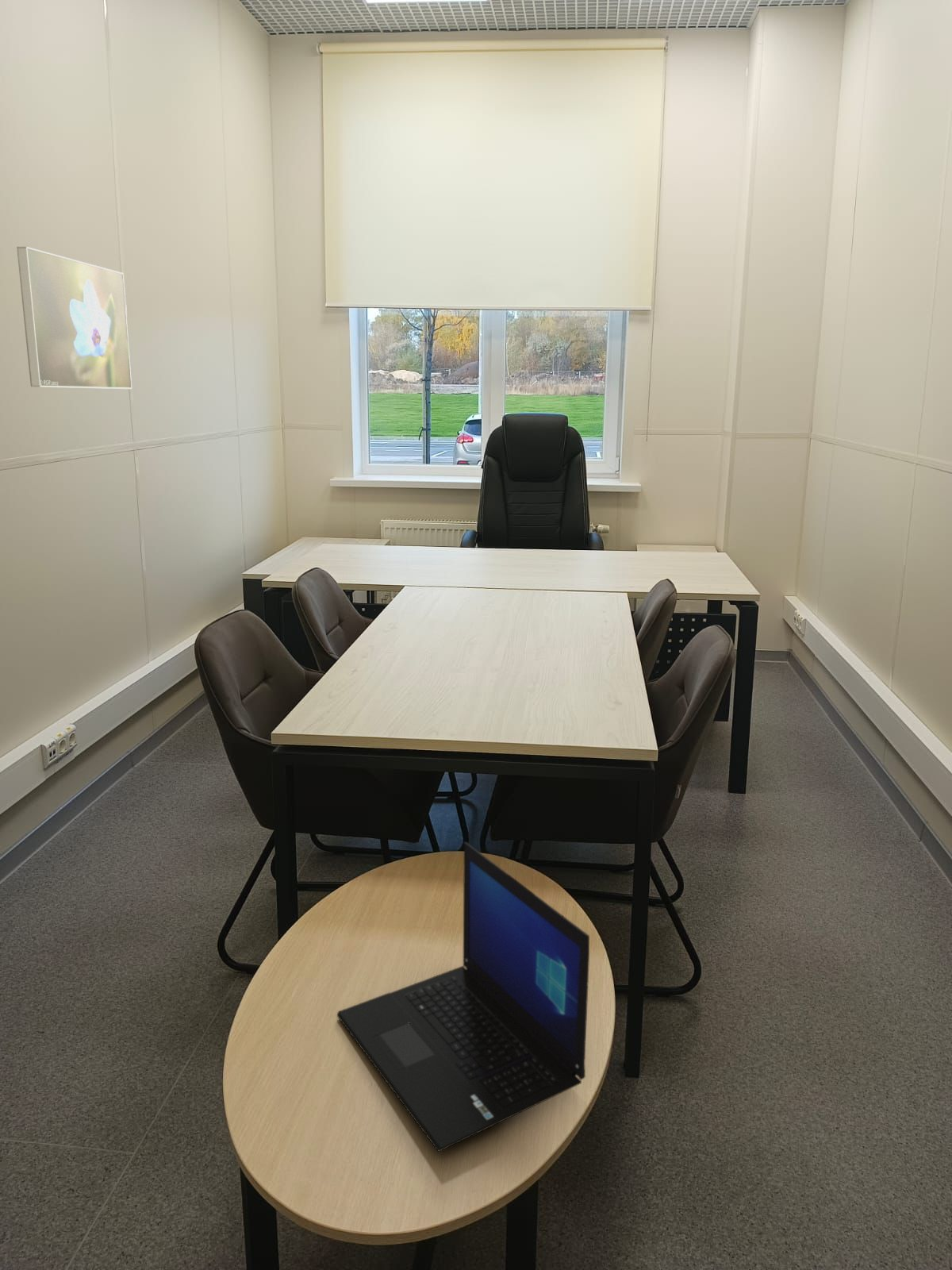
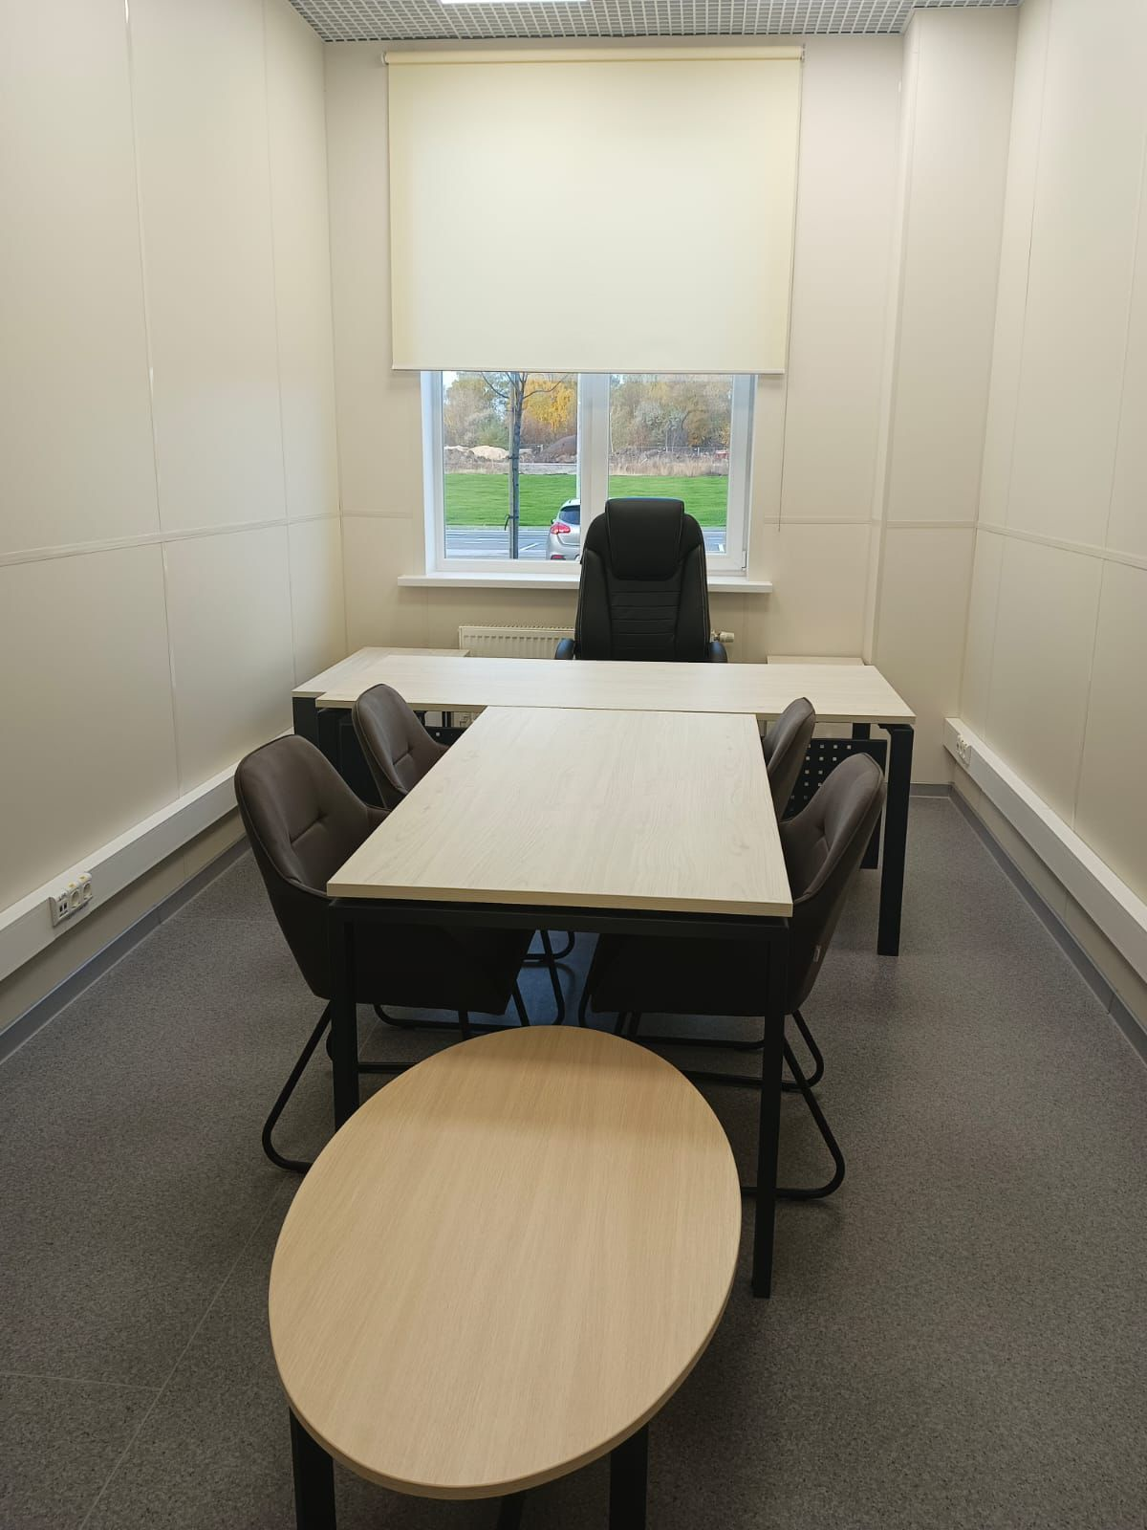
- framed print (80, 325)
- laptop (455, 979)
